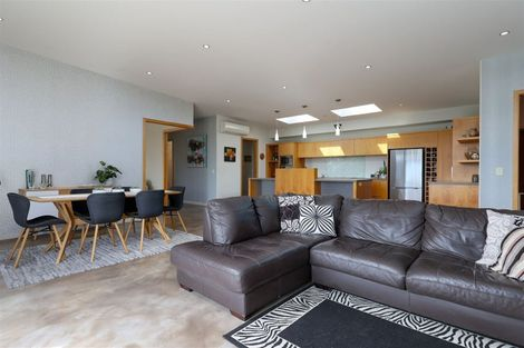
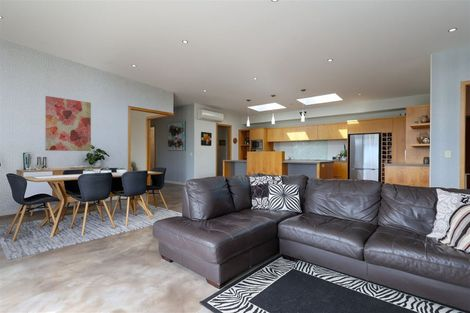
+ wall art (69, 125)
